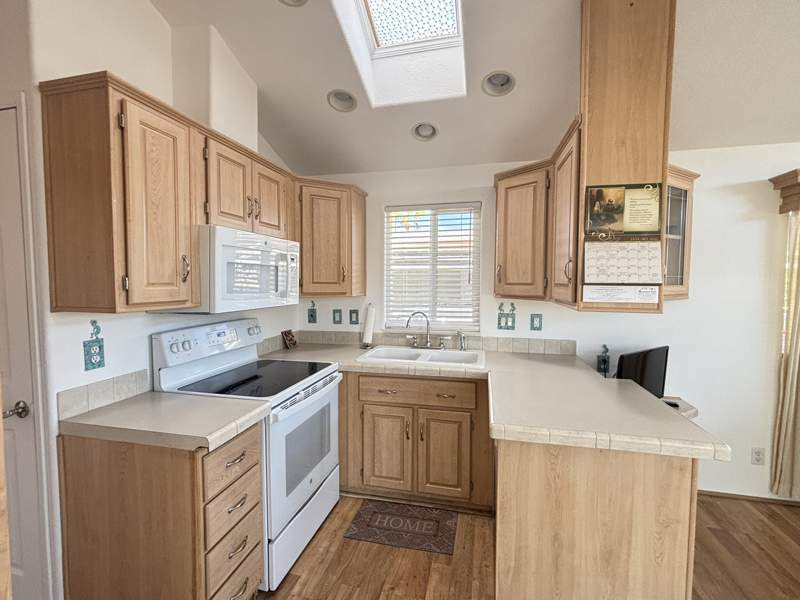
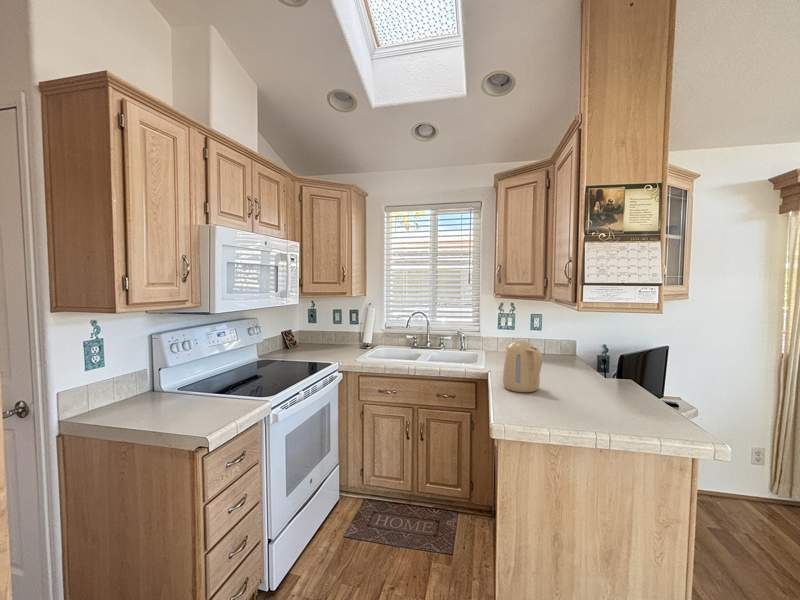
+ kettle (522, 364)
